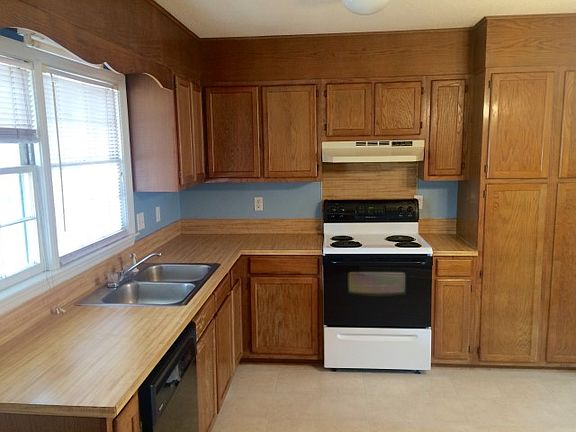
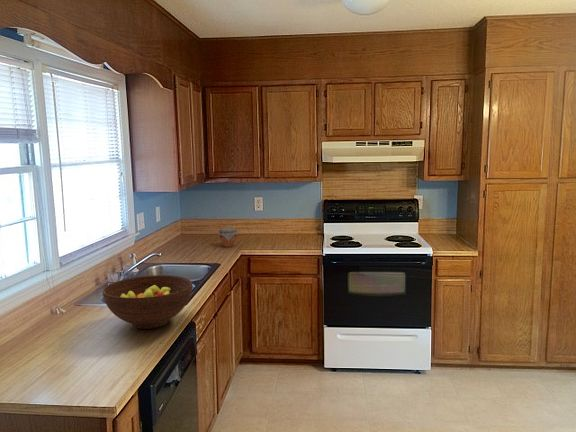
+ jar (228, 237)
+ fruit bowl (149, 304)
